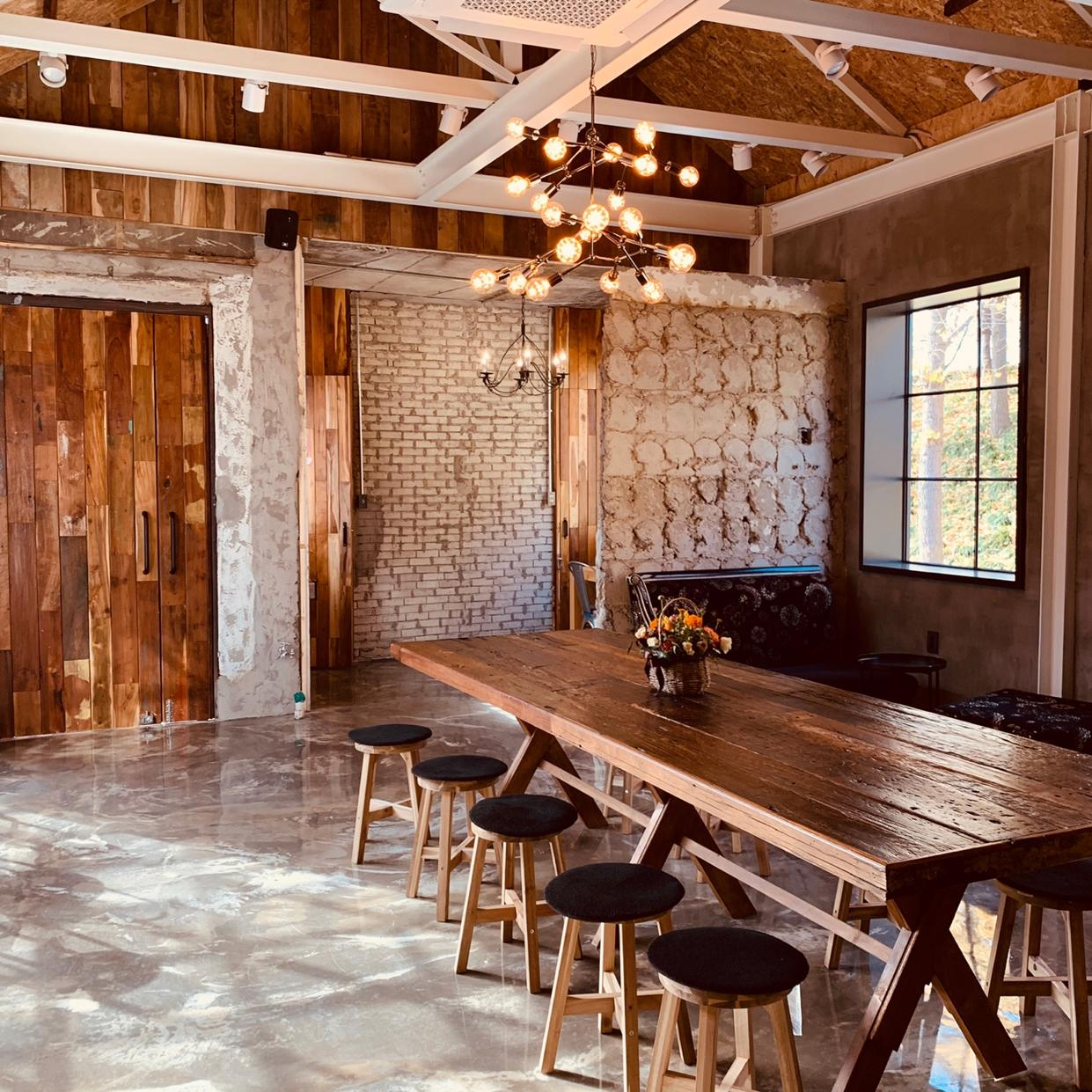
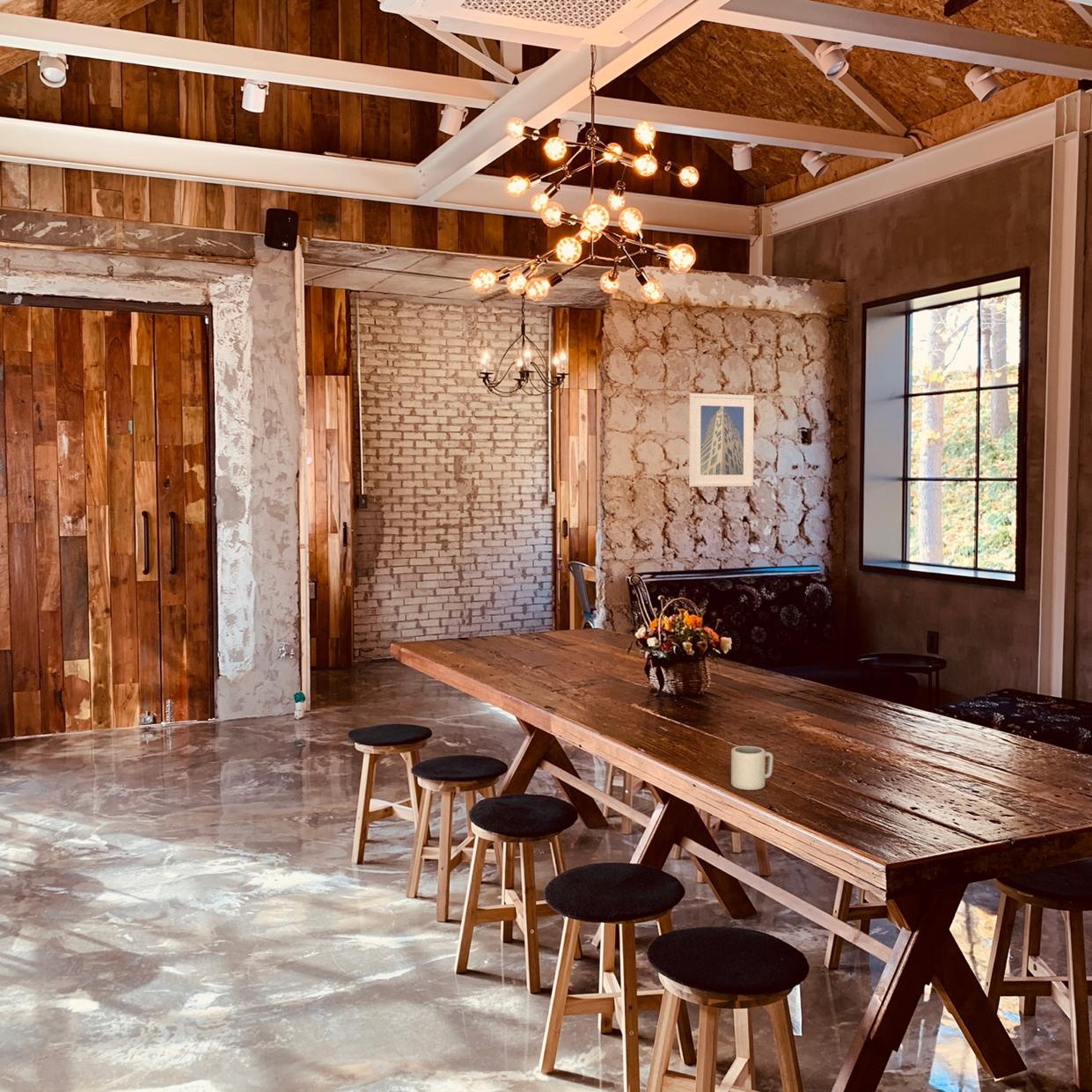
+ cup (752, 766)
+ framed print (722, 440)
